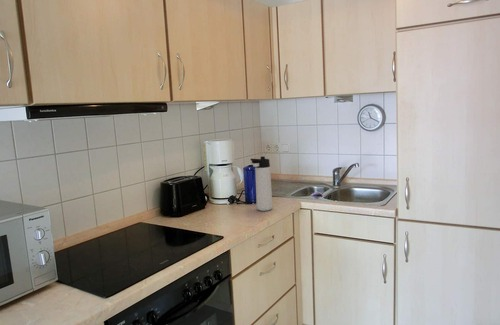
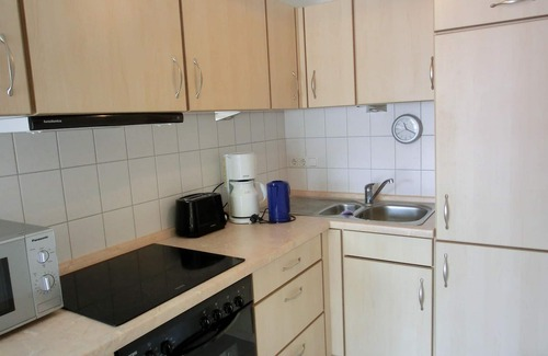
- thermos bottle (261, 183)
